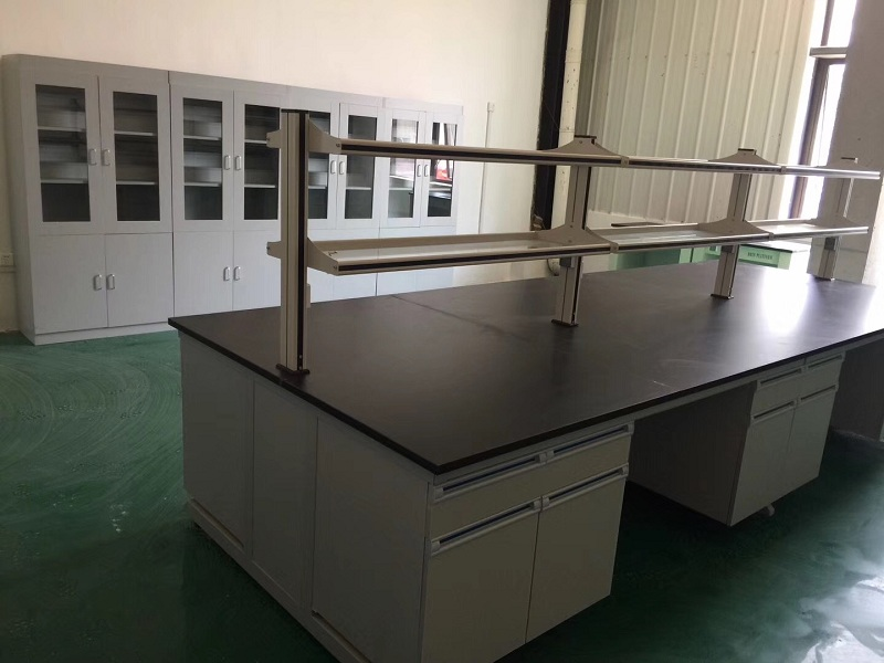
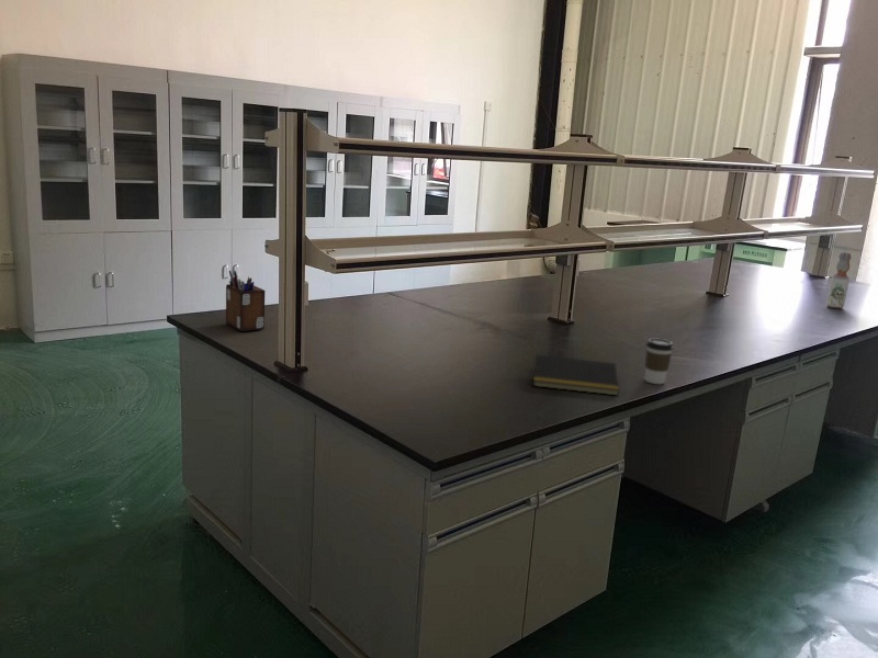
+ coffee cup (657, 361)
+ bottle (840, 280)
+ notepad (575, 374)
+ desk organizer (245, 298)
